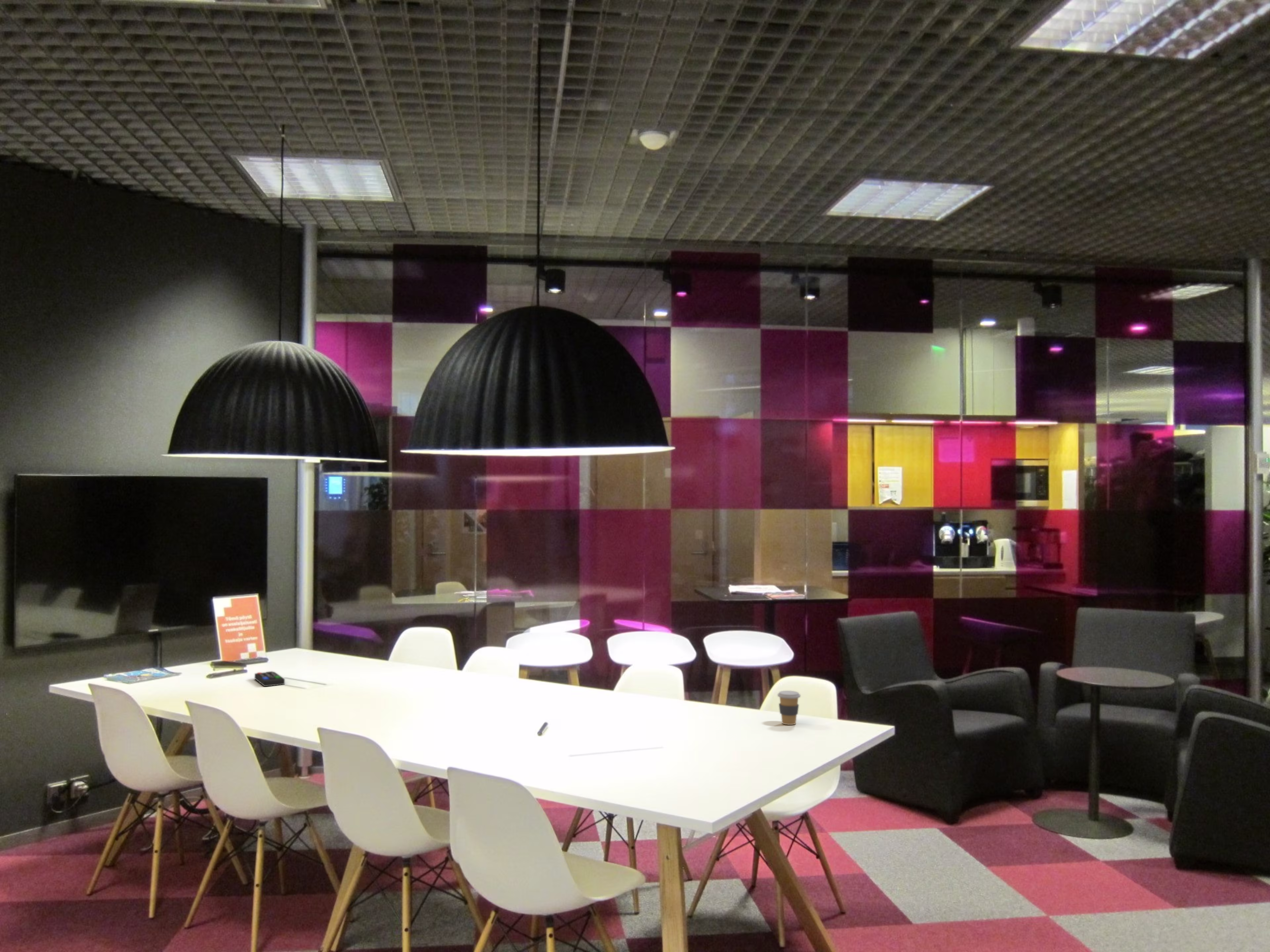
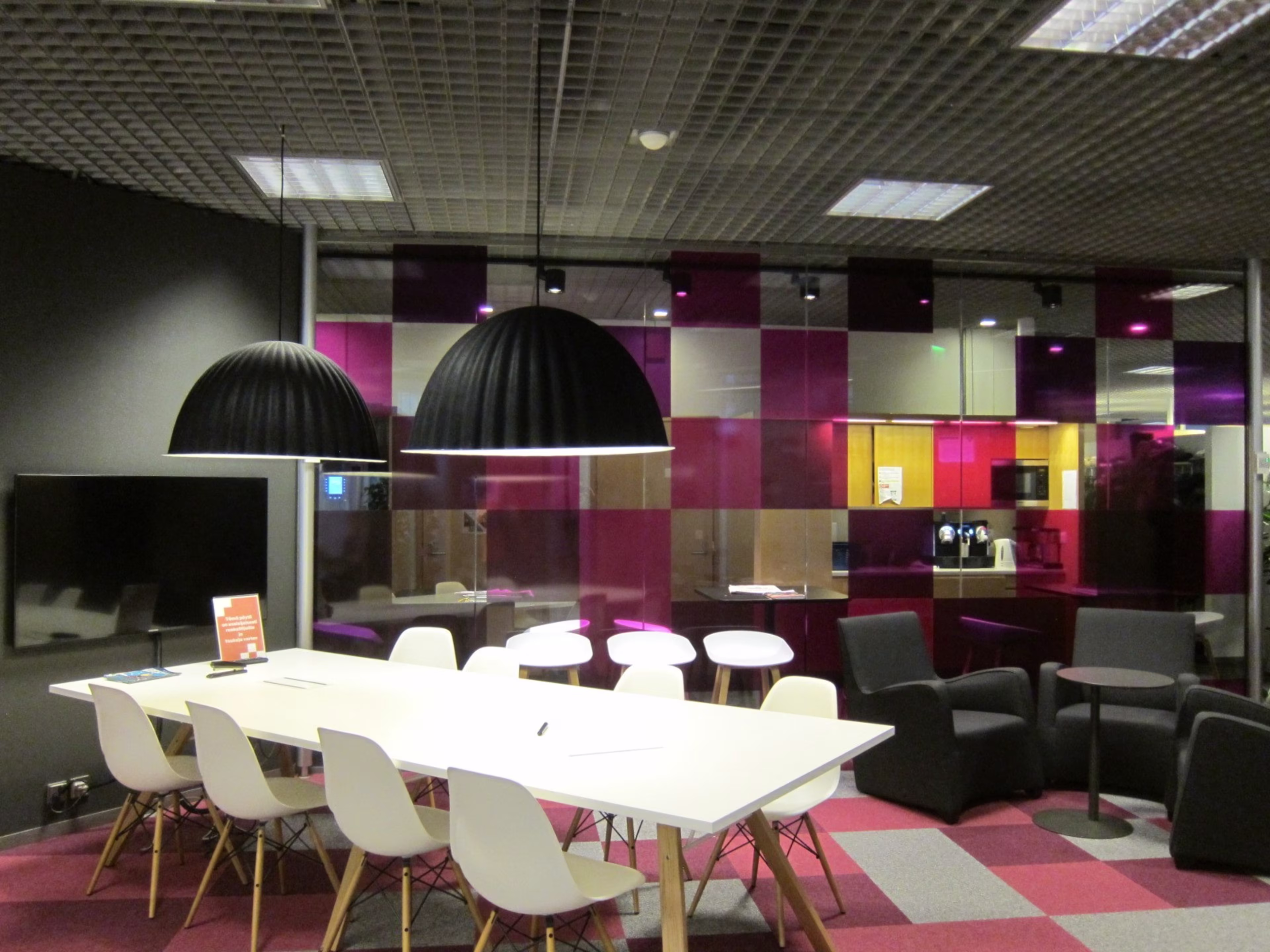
- coffee cup (789, 708)
- remote control (269, 678)
